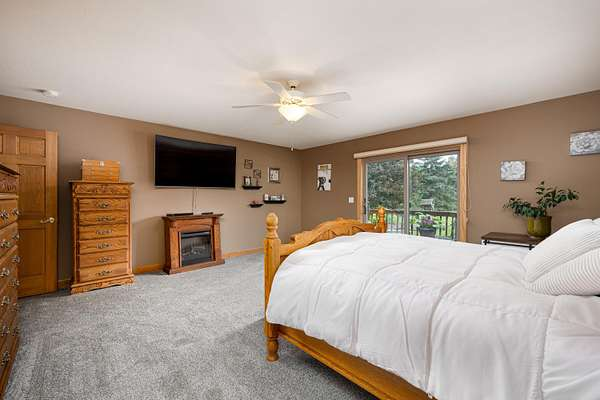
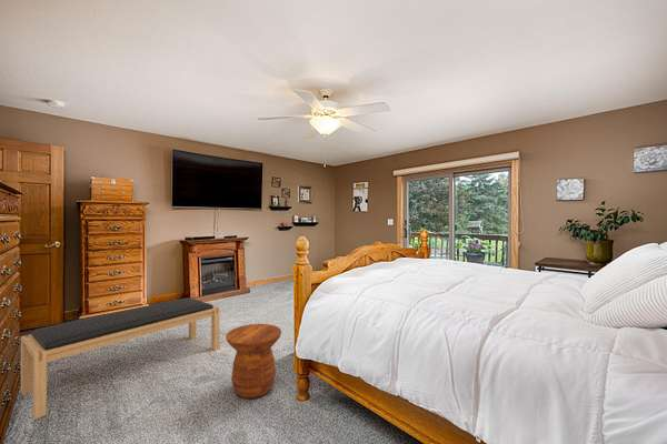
+ side table (253, 360)
+ bench (133, 337)
